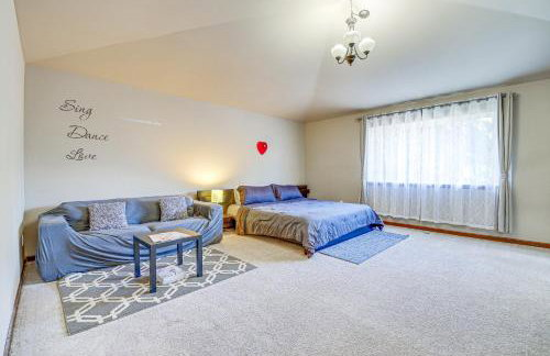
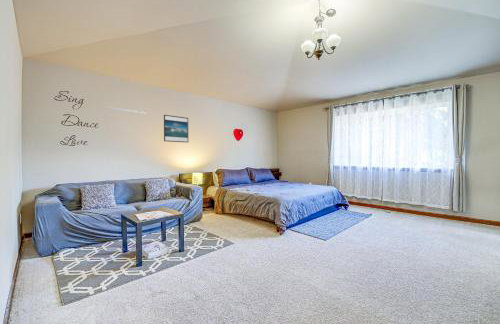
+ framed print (176, 129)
